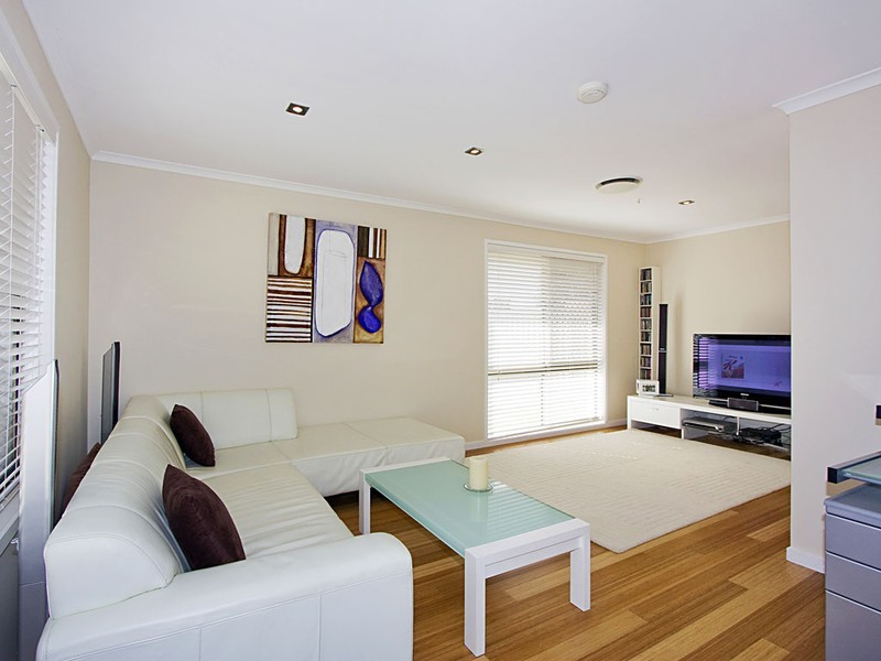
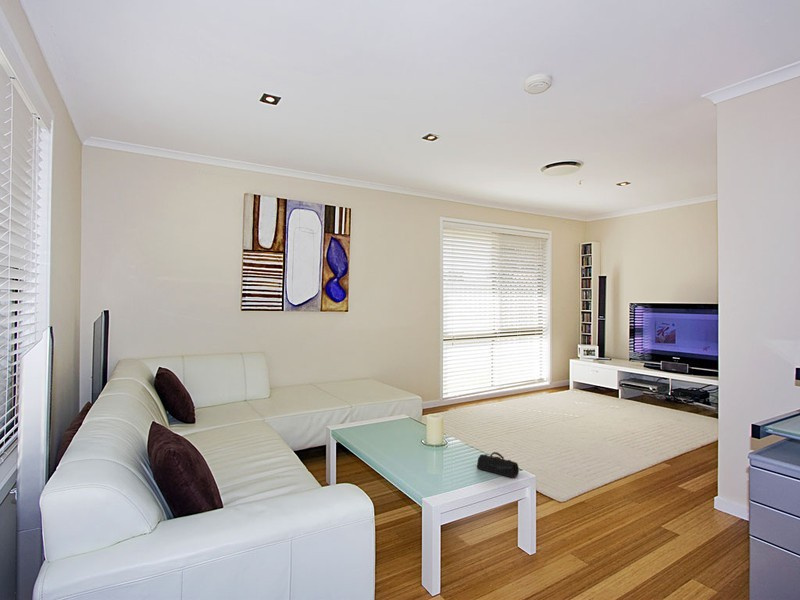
+ pencil case (497, 461)
